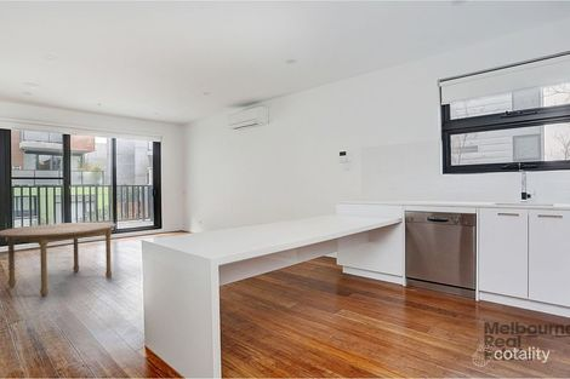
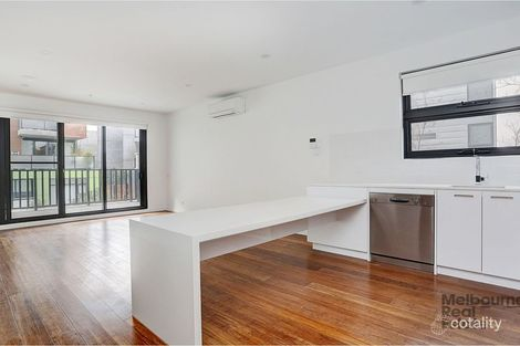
- dining table (74, 254)
